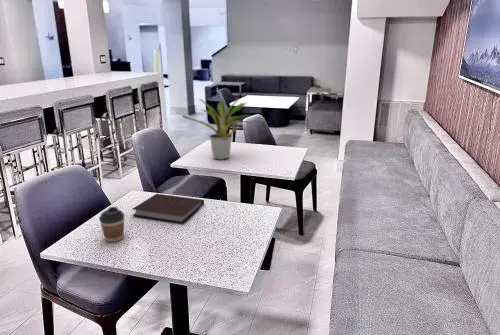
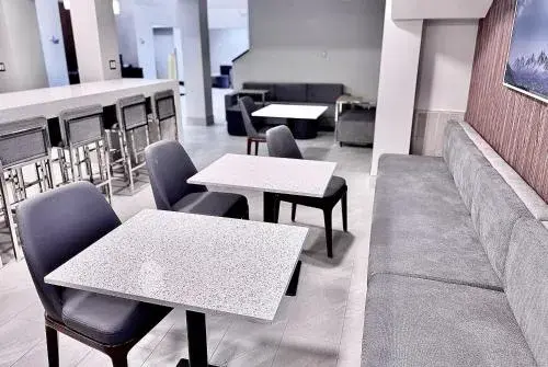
- potted plant (221, 128)
- notebook (169, 207)
- coffee cup (112, 224)
